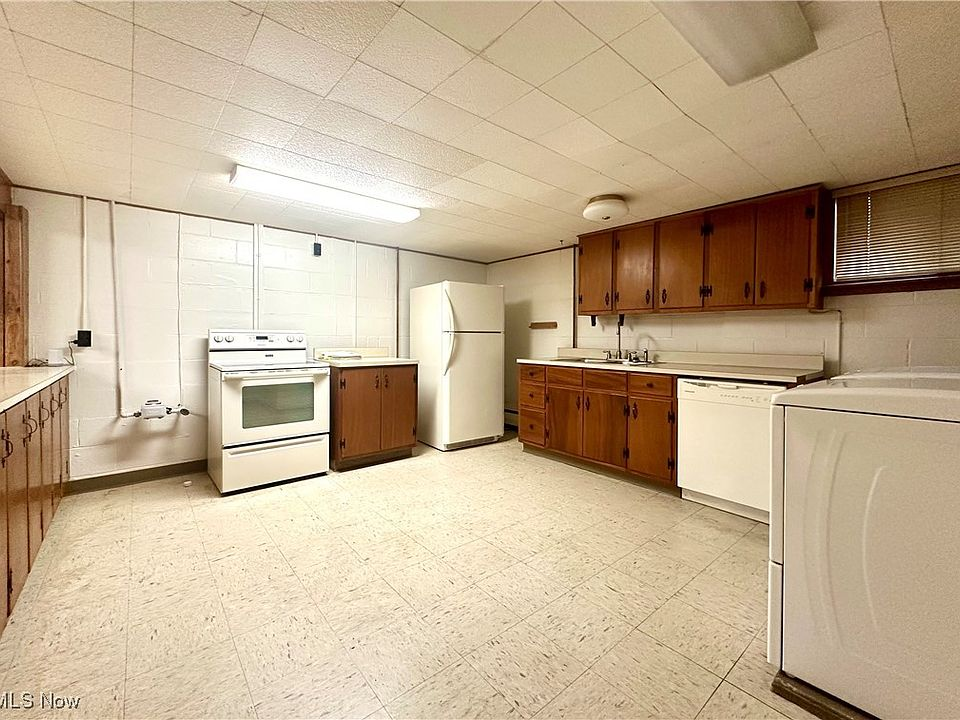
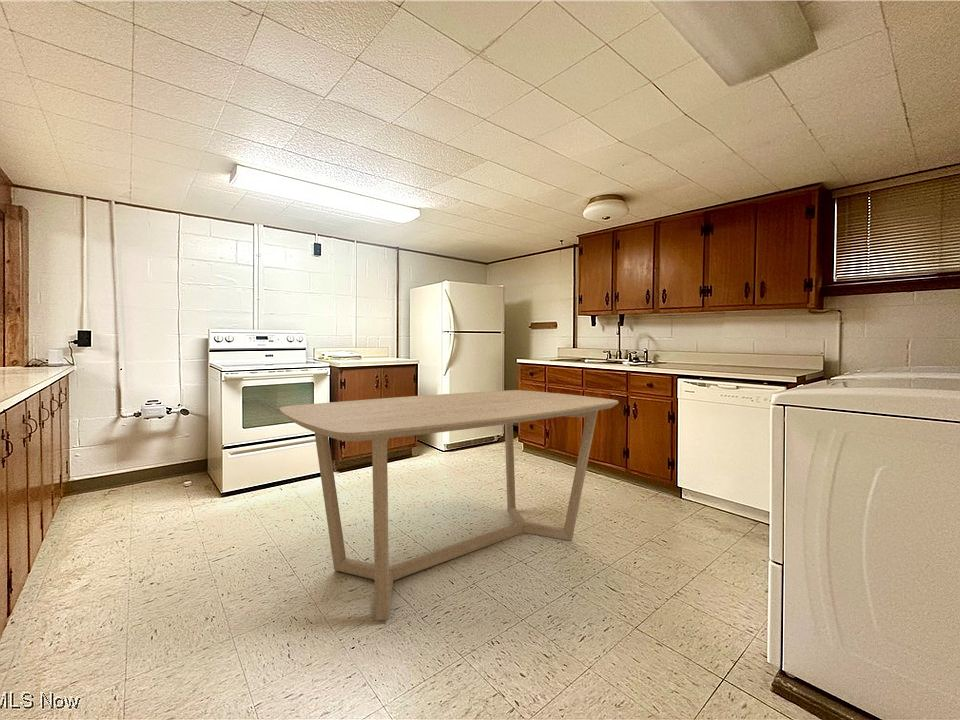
+ dining table (506, 478)
